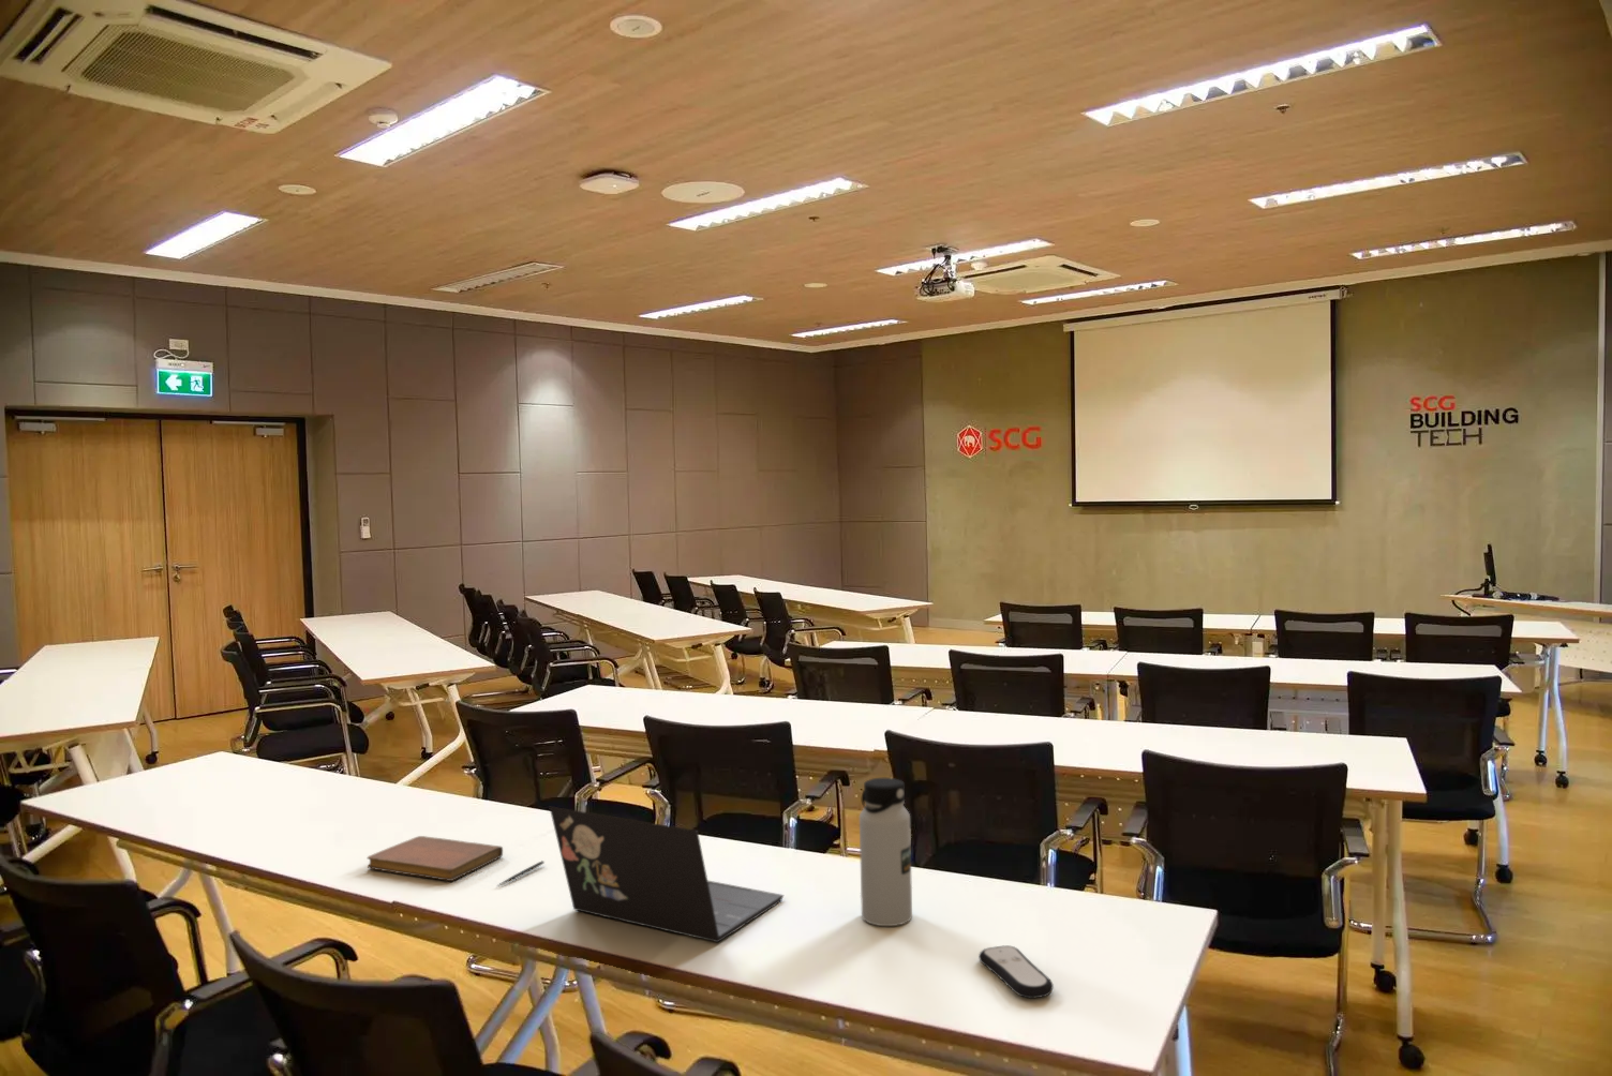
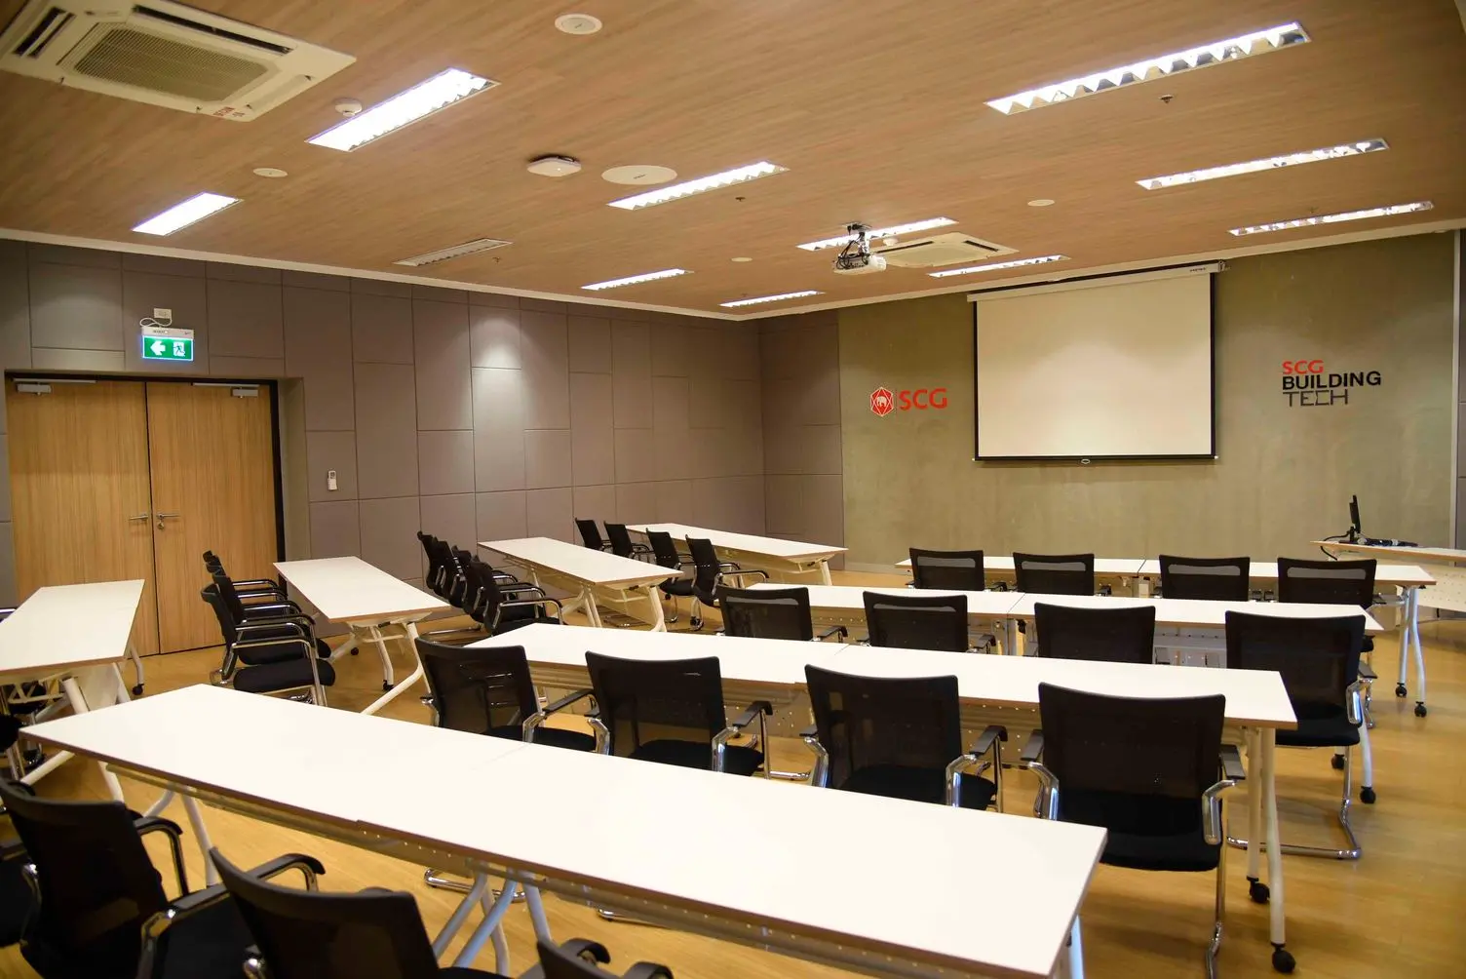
- water bottle (885, 849)
- laptop (669, 854)
- notebook (435, 856)
- remote control (1016, 970)
- pen (520, 872)
